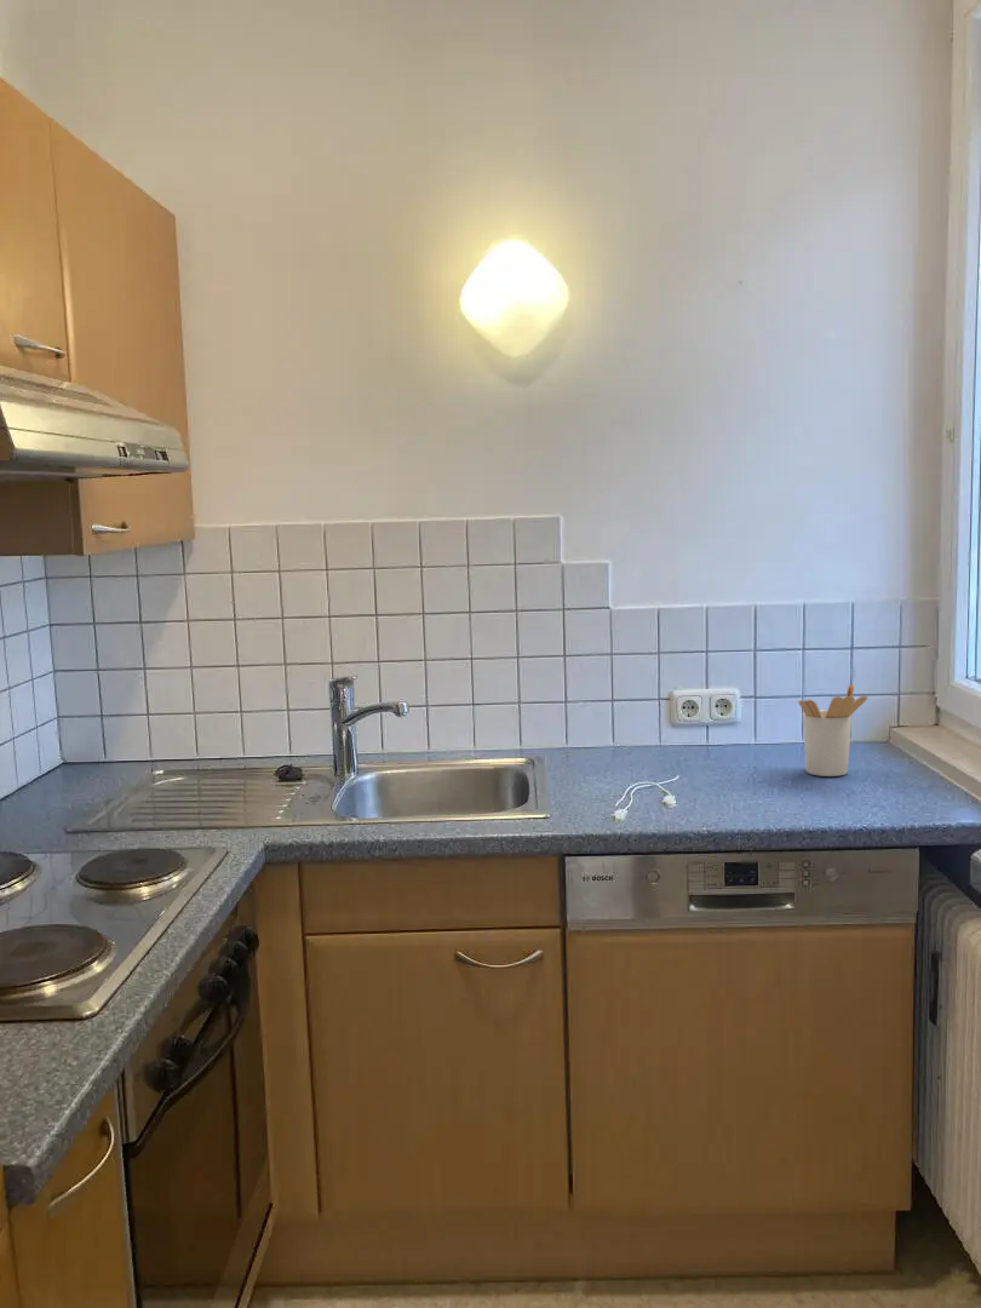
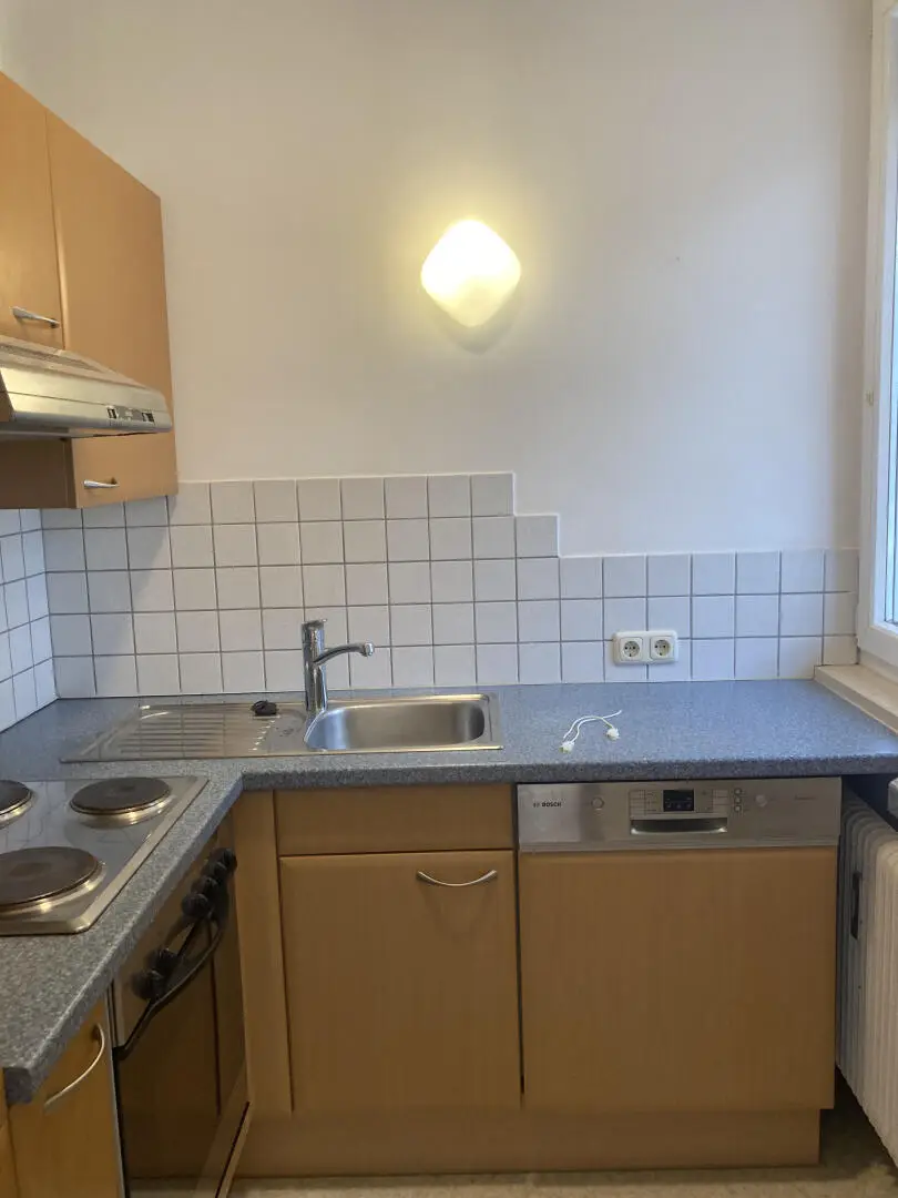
- utensil holder (833, 730)
